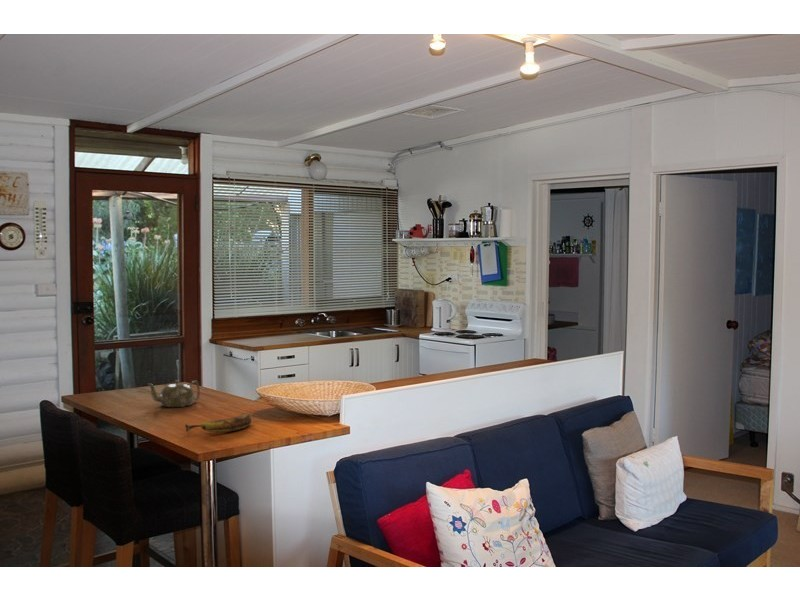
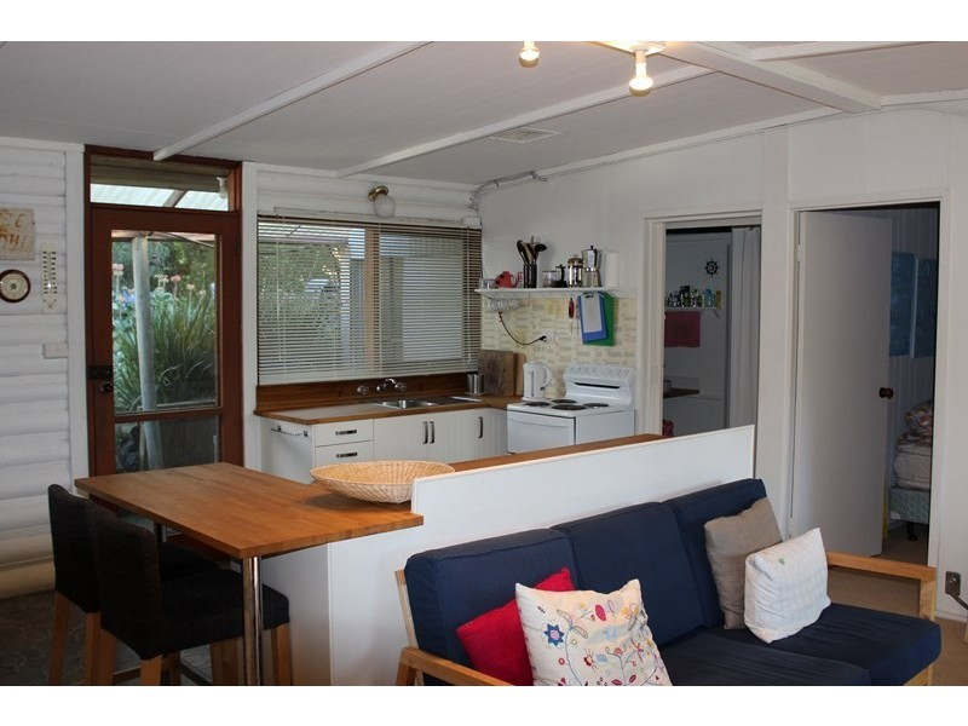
- teapot (174, 392)
- banana (224, 422)
